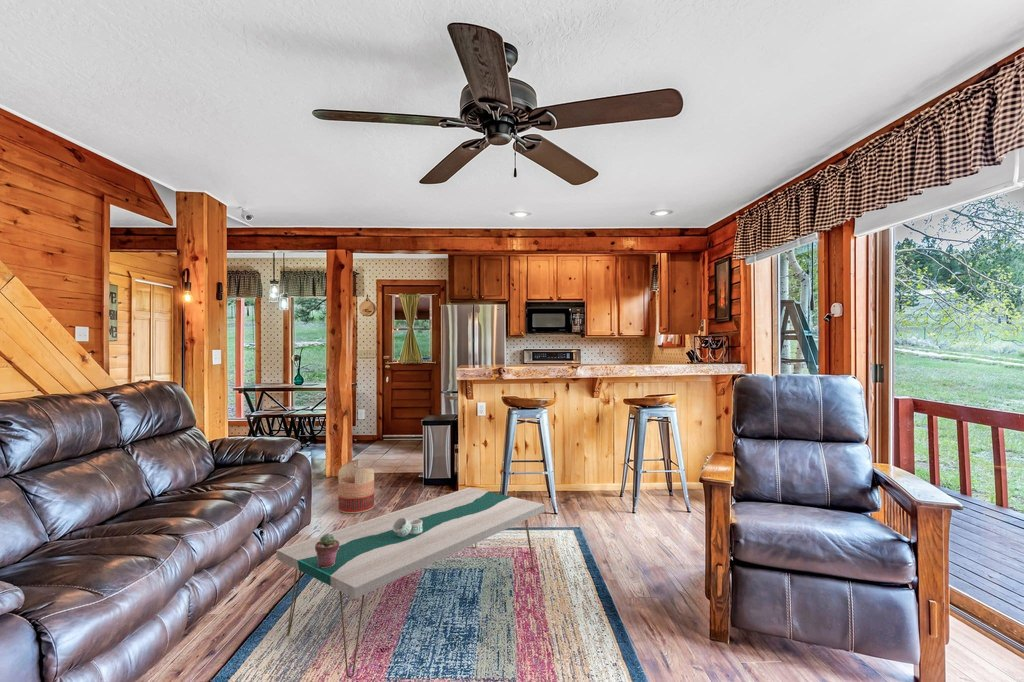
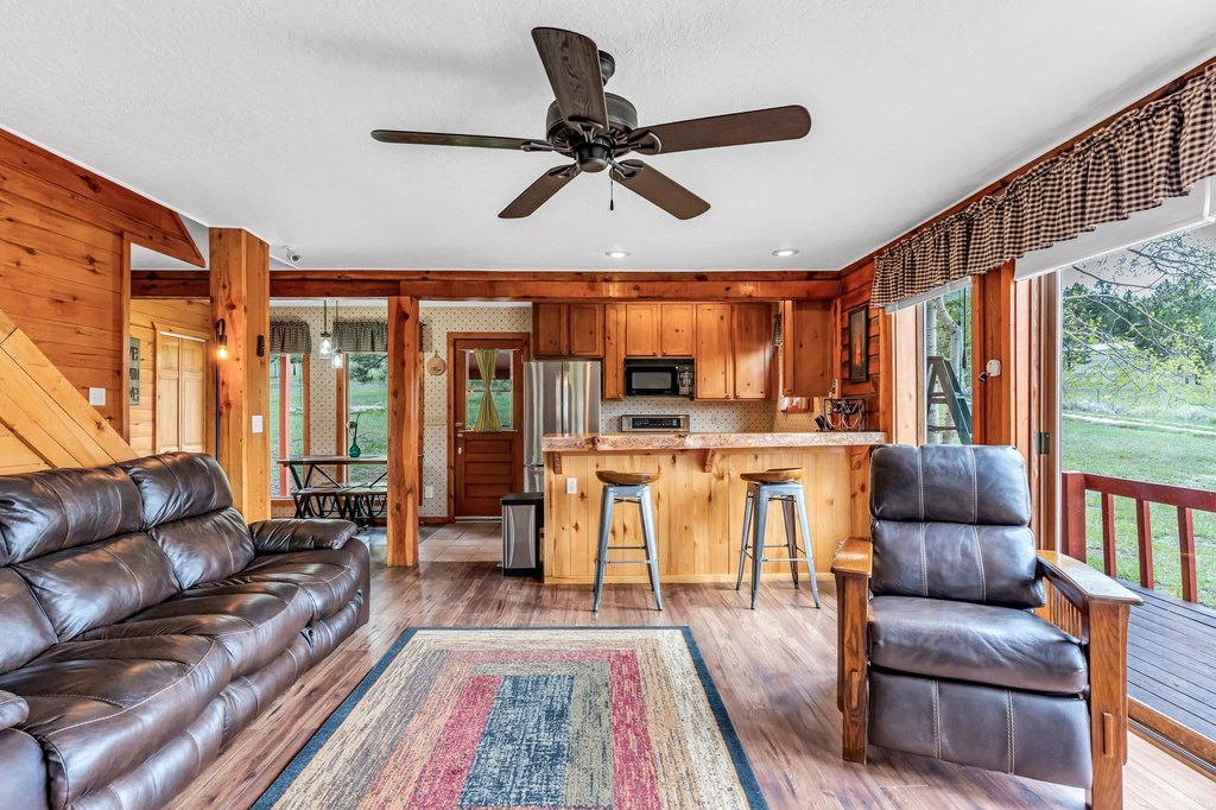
- coffee table (427, 560)
- potted succulent (327, 548)
- basket (356, 484)
- napkin ring (408, 524)
